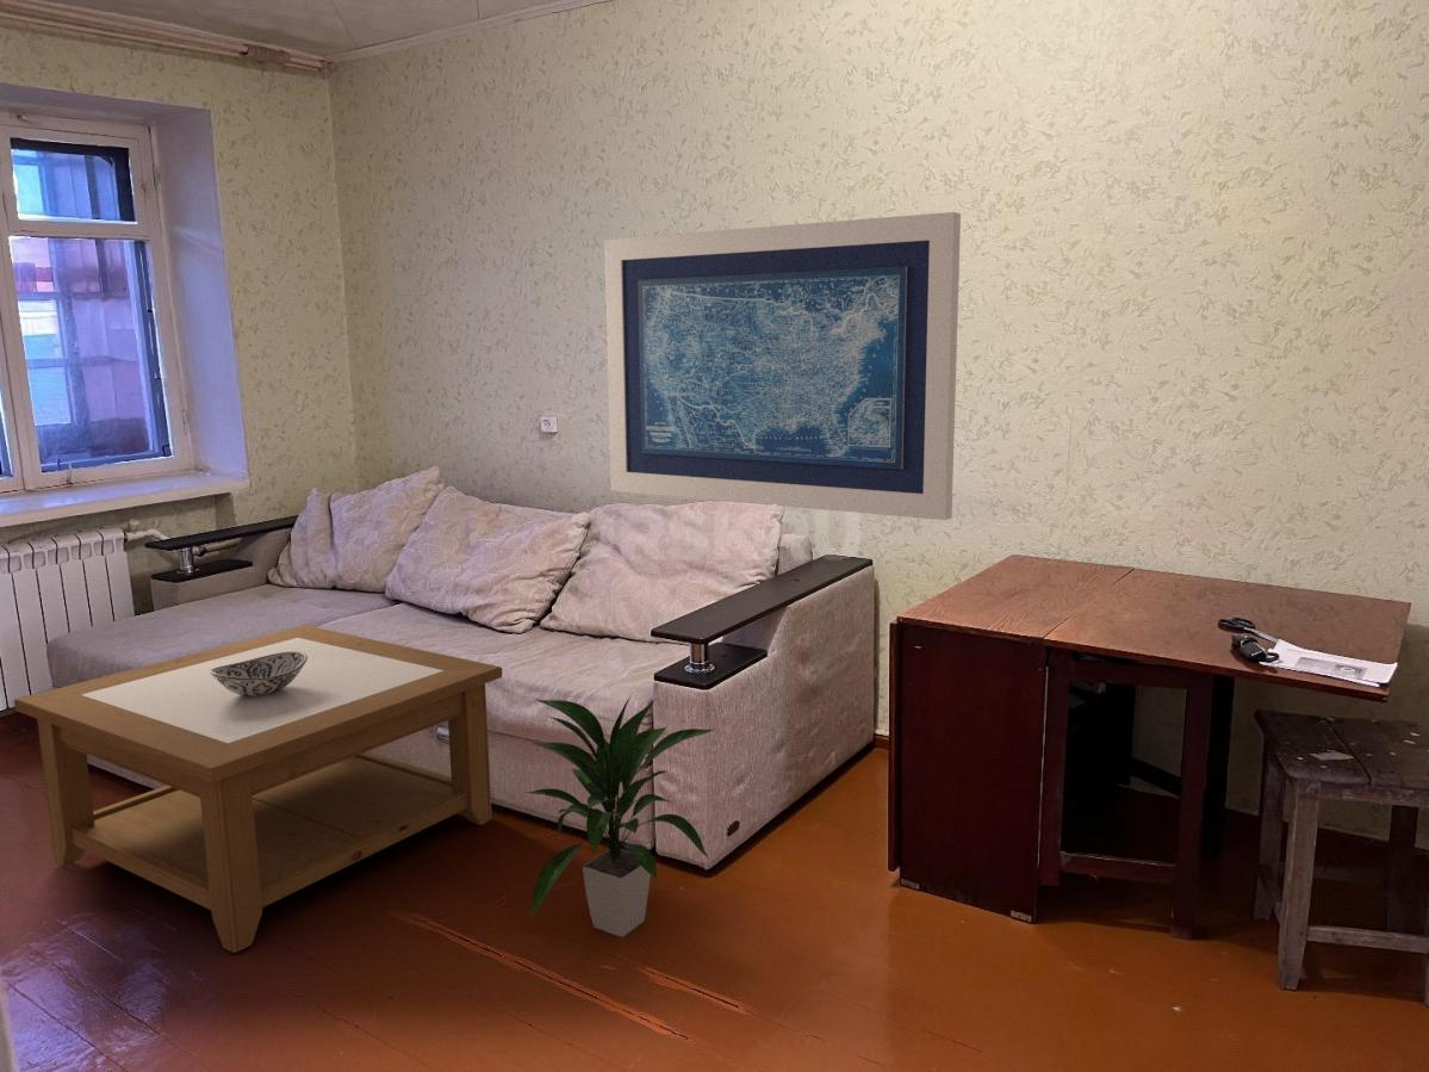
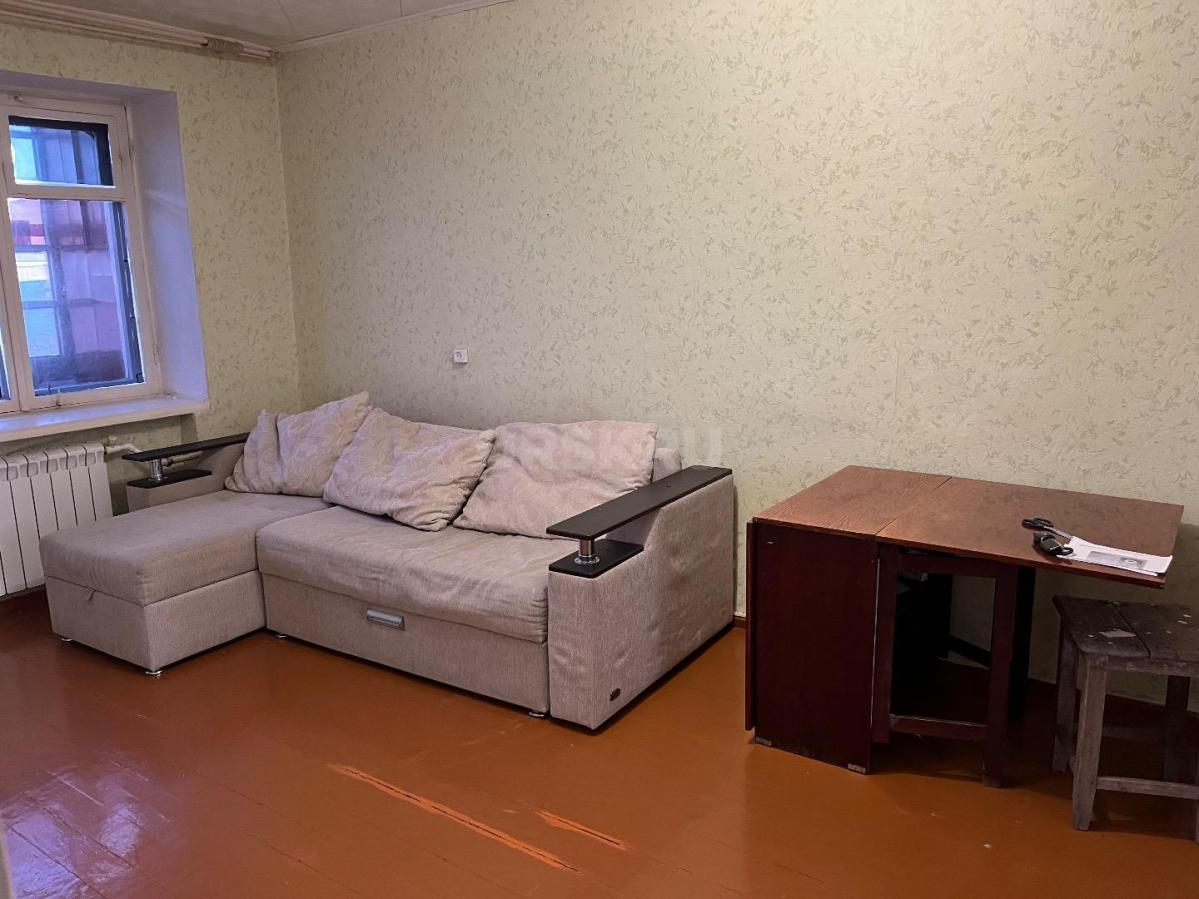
- coffee table (274, 762)
- wall art (765, 368)
- decorative bowl (260, 676)
- indoor plant (605, 808)
